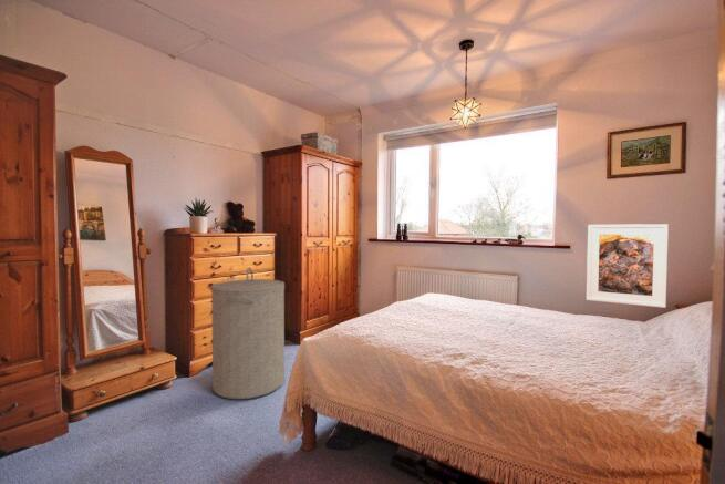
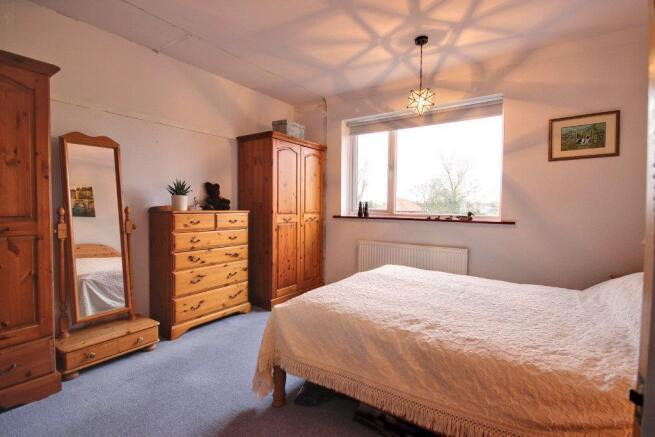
- laundry hamper (249, 326)
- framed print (624, 264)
